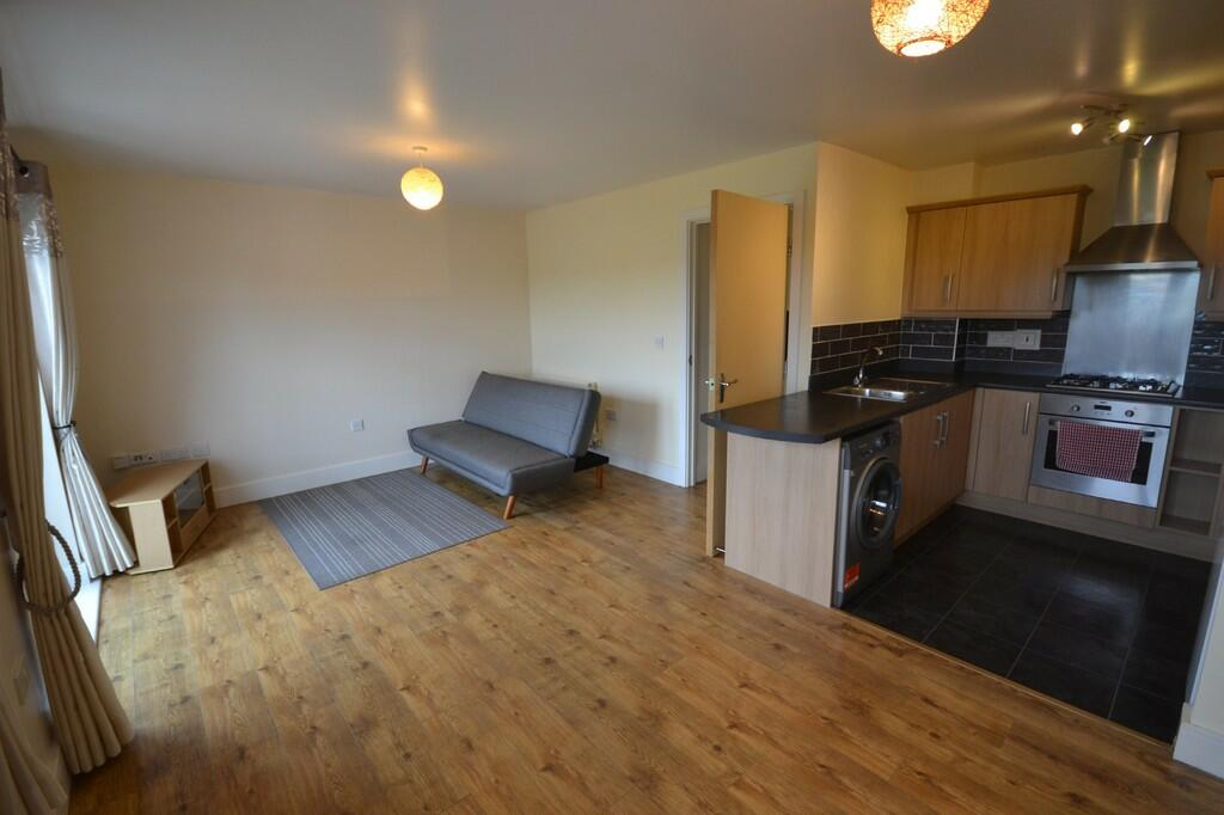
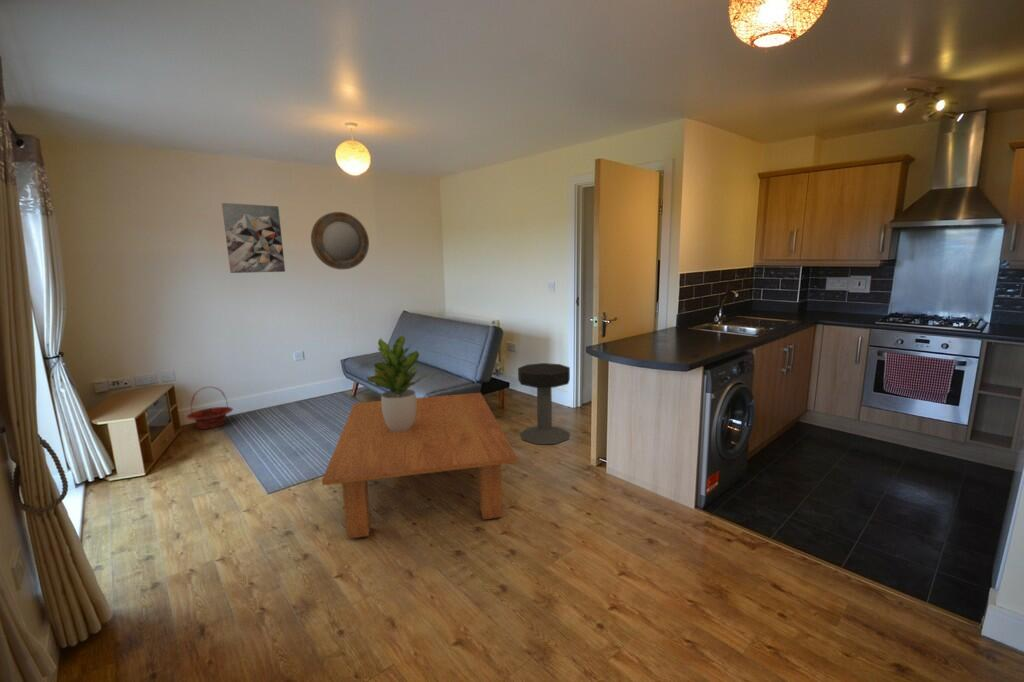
+ side table (545, 402)
+ home mirror (341, 241)
+ basket (209, 408)
+ potted plant (395, 382)
+ coffee table (422, 453)
+ wall art (254, 238)
